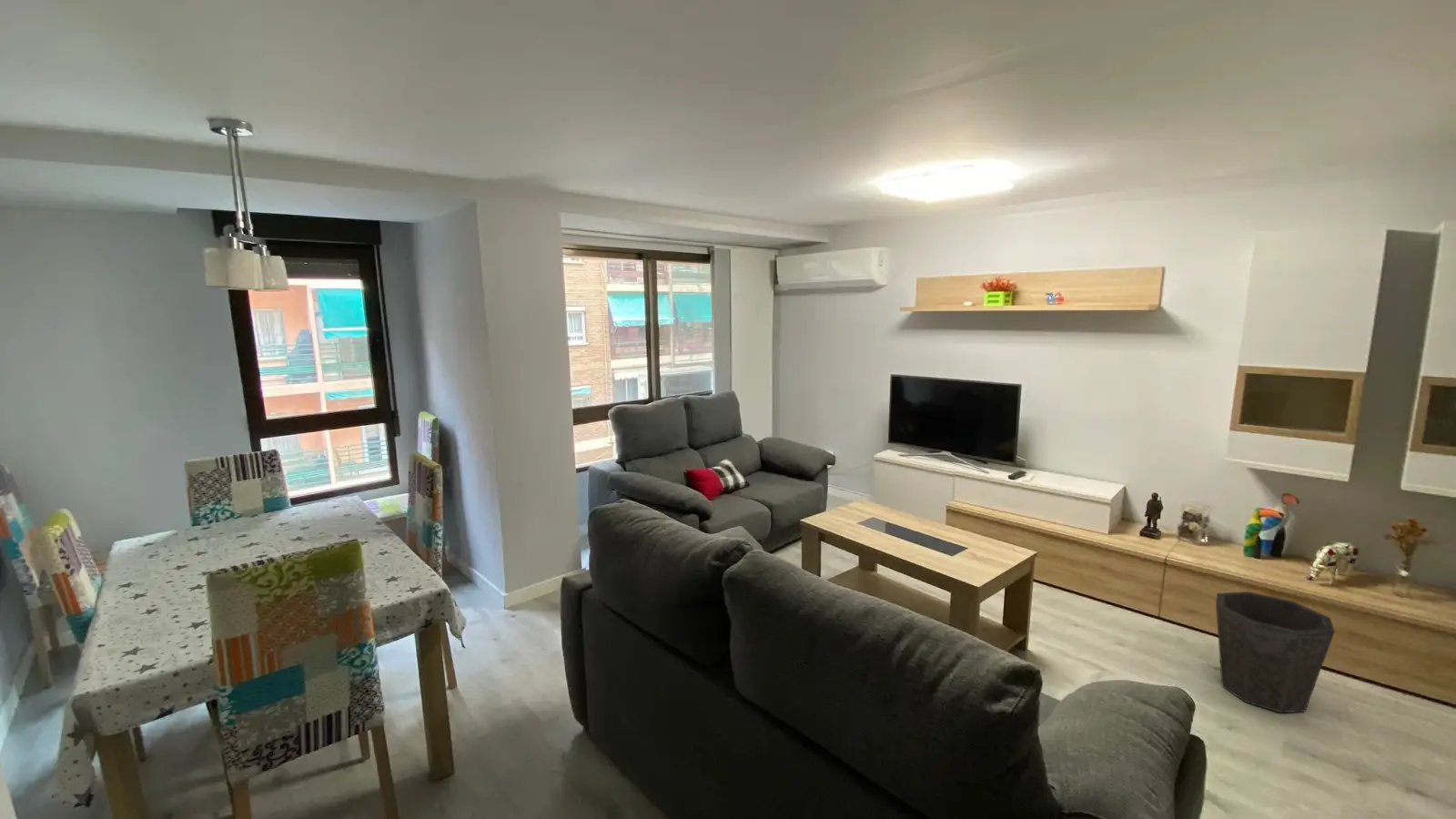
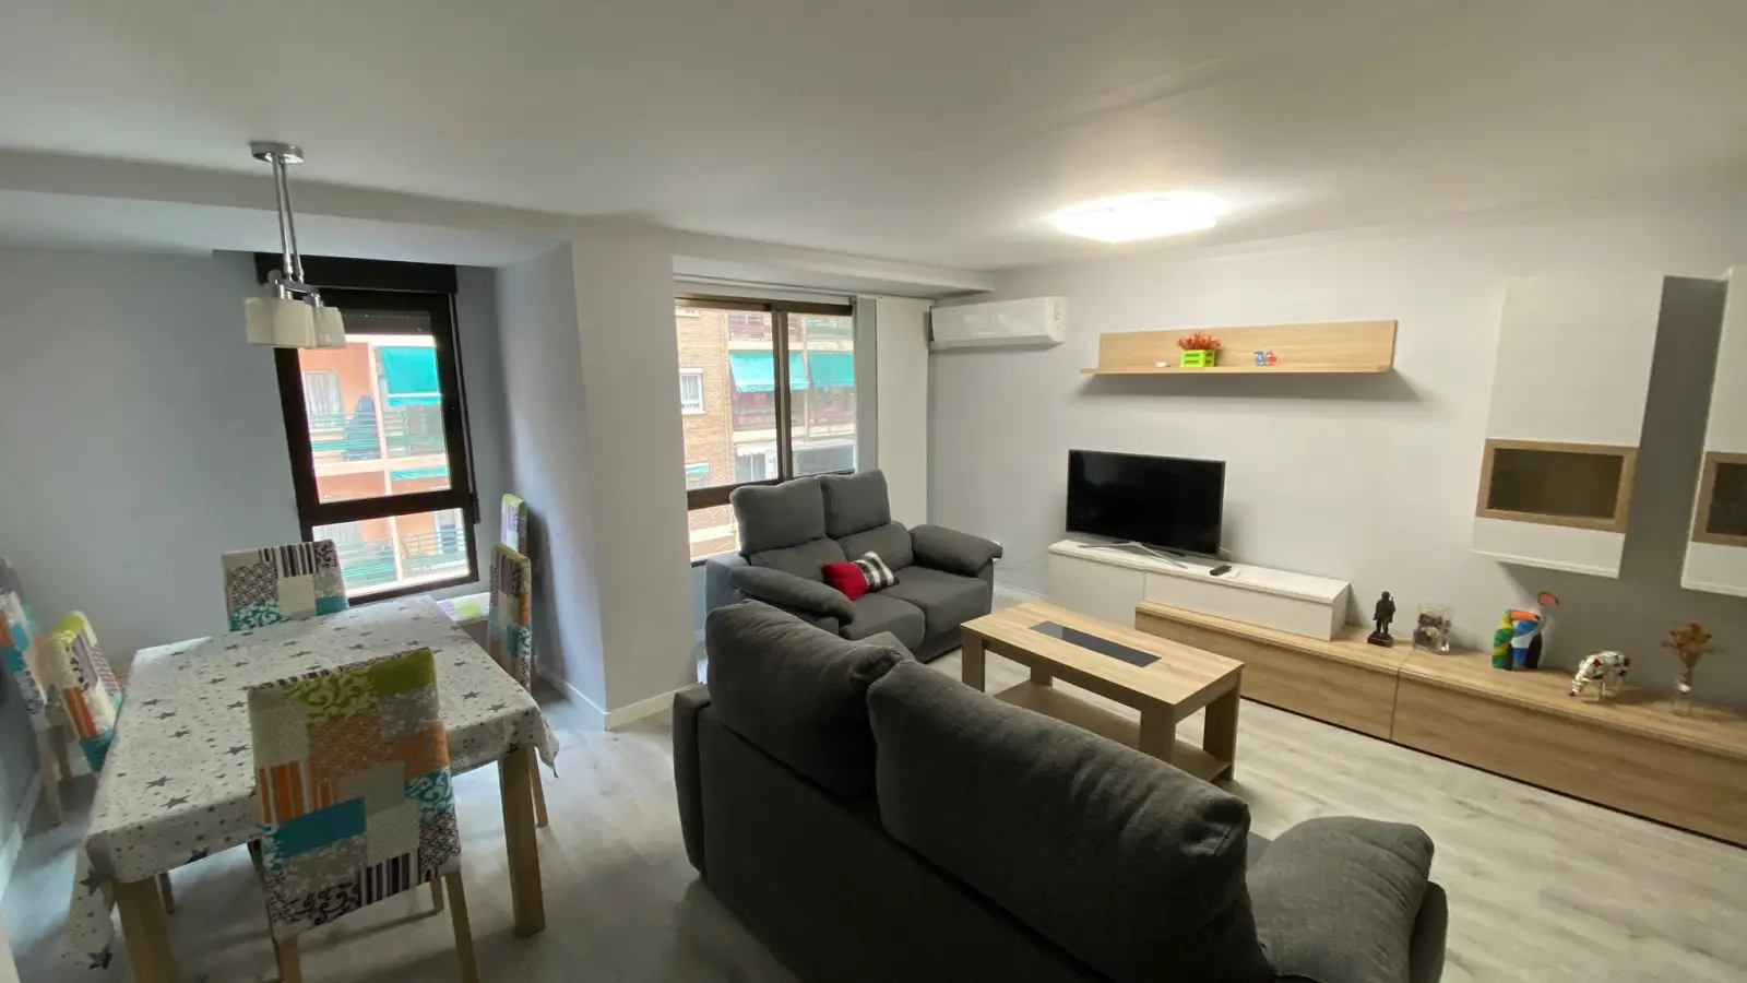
- waste bin (1267, 652)
